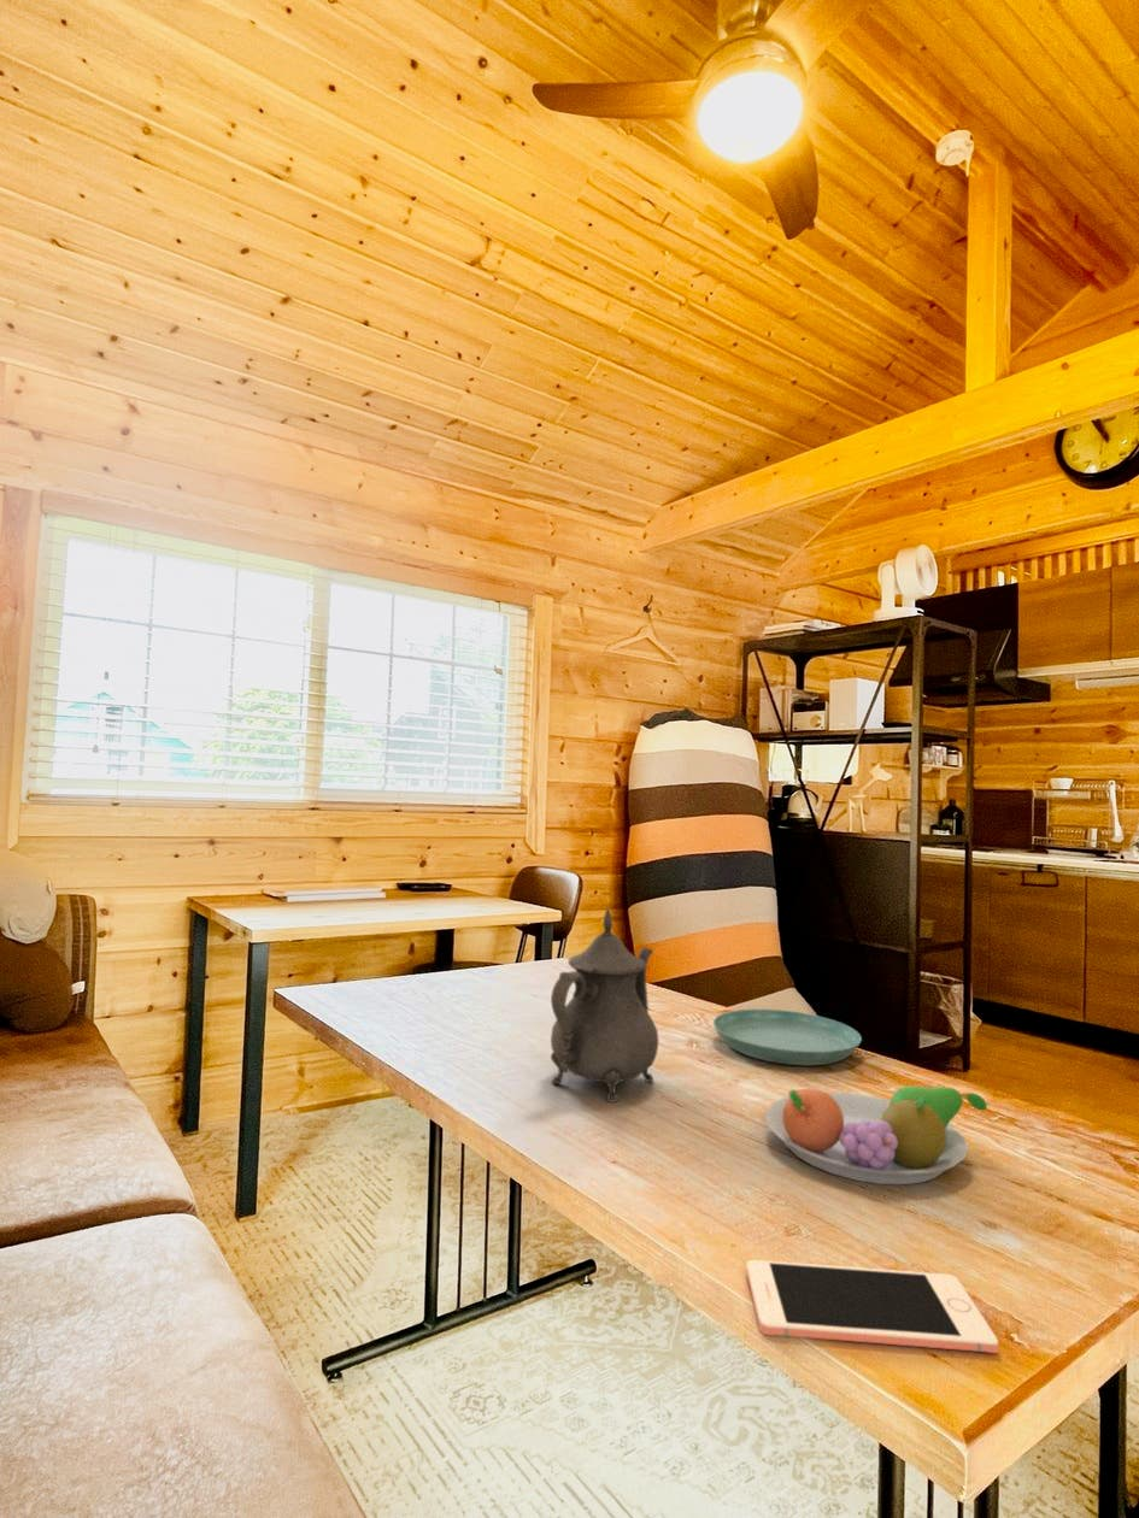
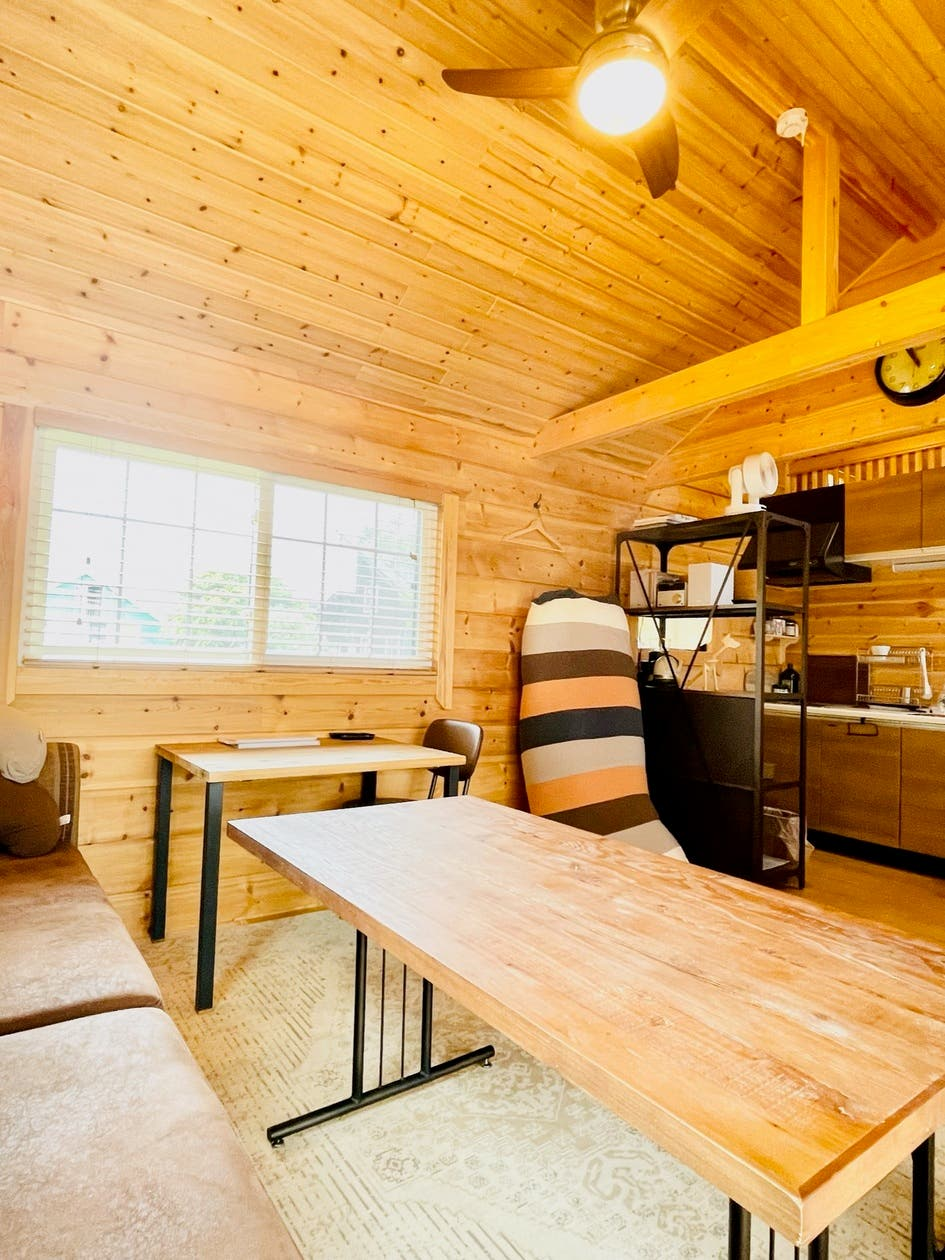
- saucer (785, 1037)
- cell phone (863, 1304)
- teapot (605, 995)
- fruit bowl (871, 1111)
